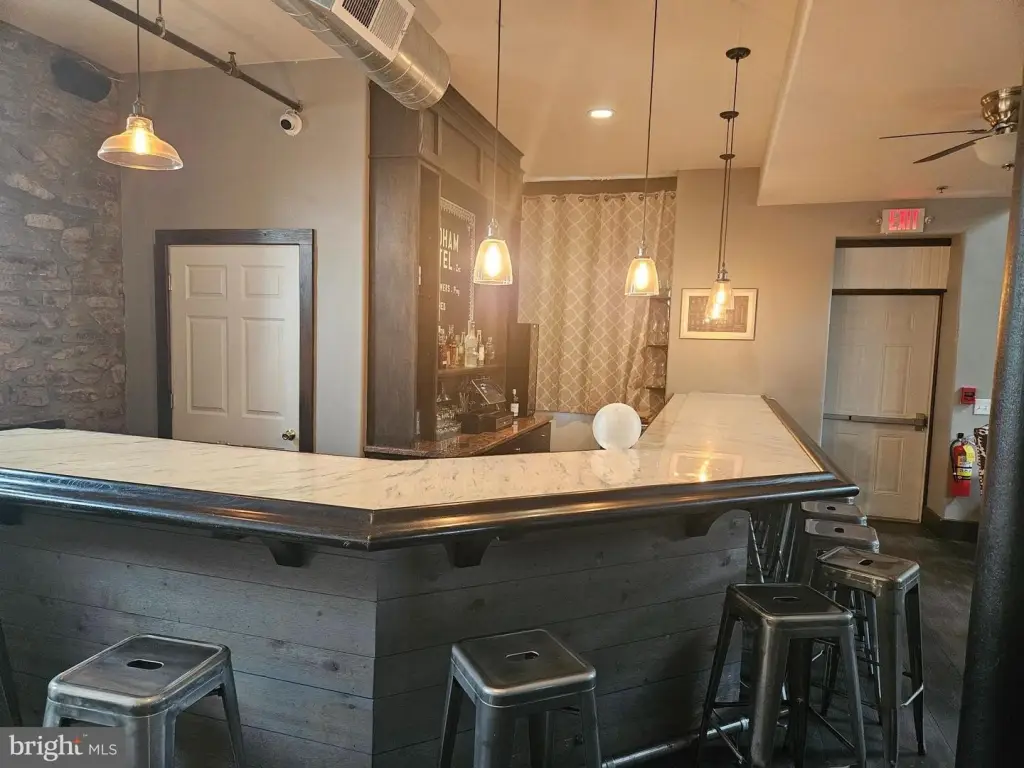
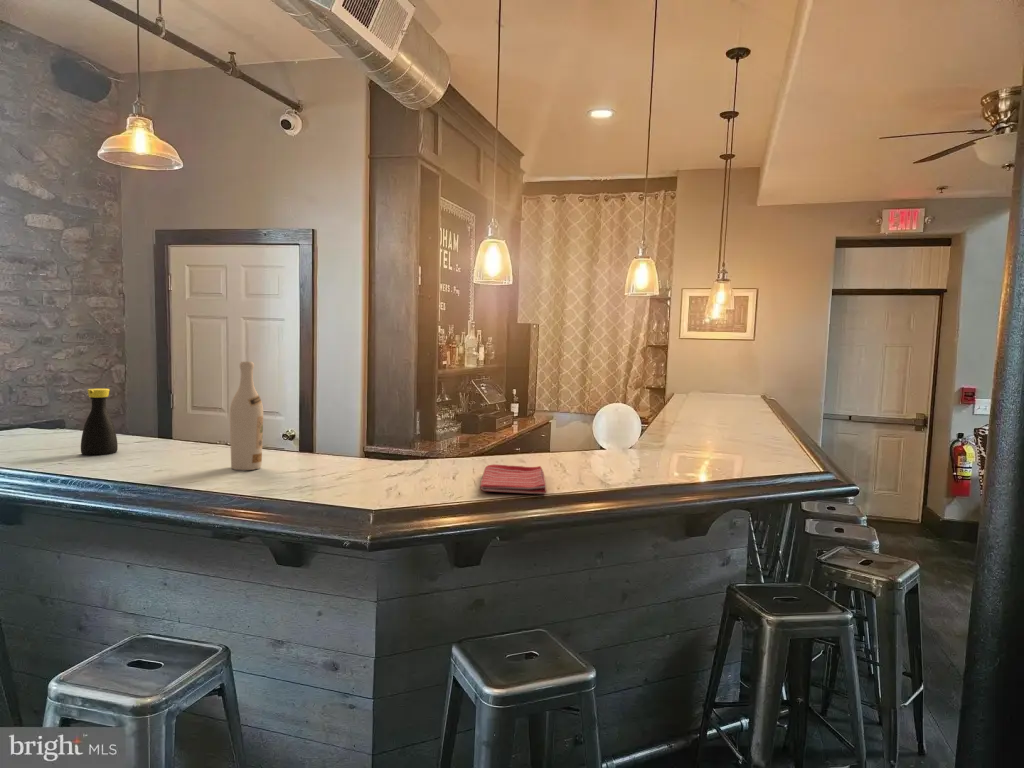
+ bottle (99, 421)
+ dish towel (513, 478)
+ wine bottle (246, 415)
